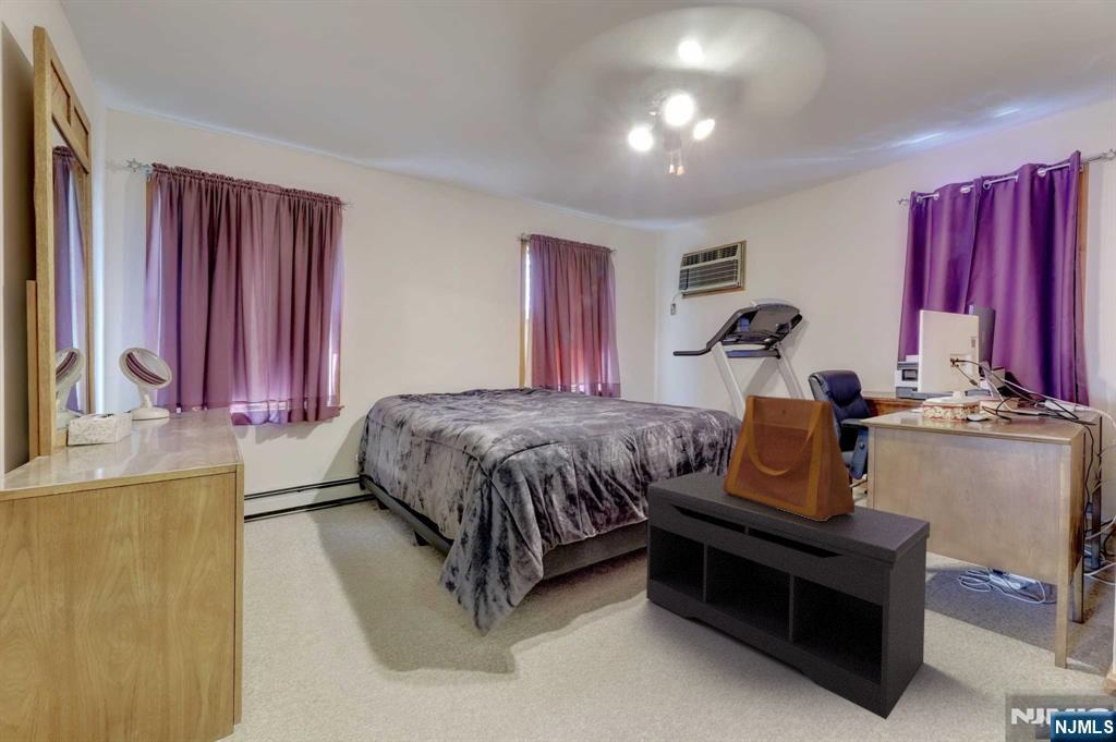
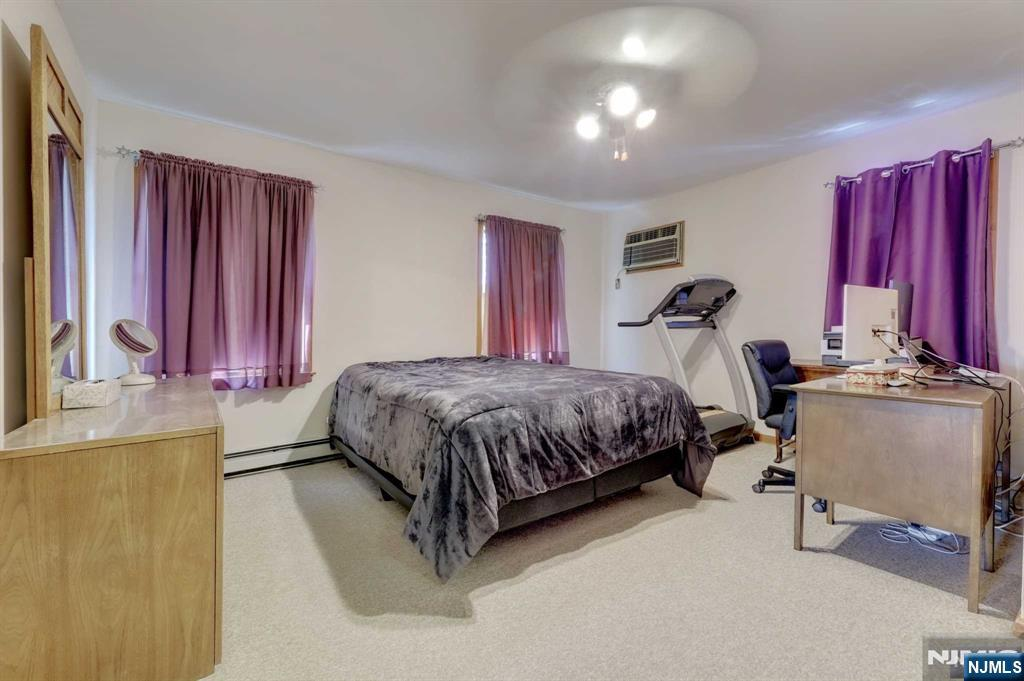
- tote bag (785, 450)
- bench (769, 563)
